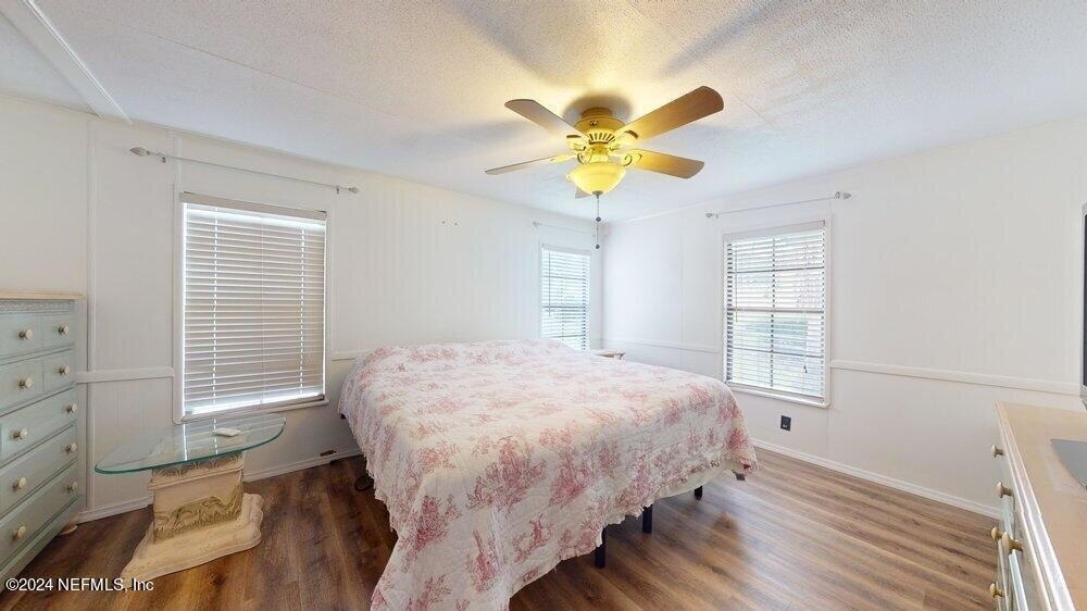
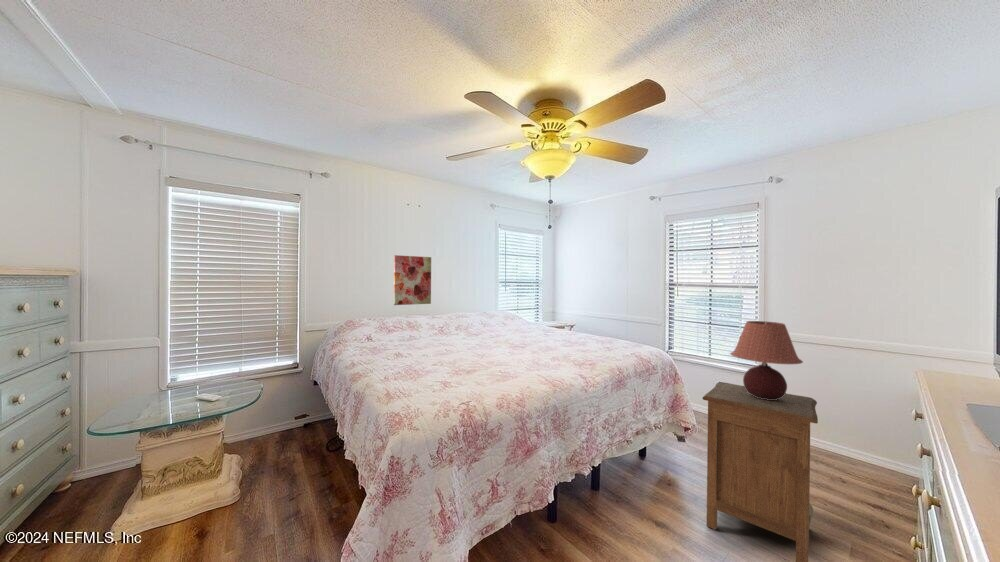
+ nightstand (759, 459)
+ table lamp (764, 359)
+ wall art (413, 280)
